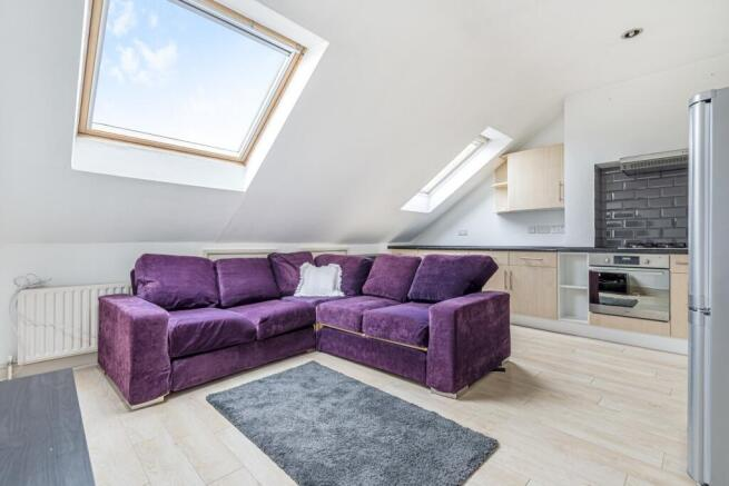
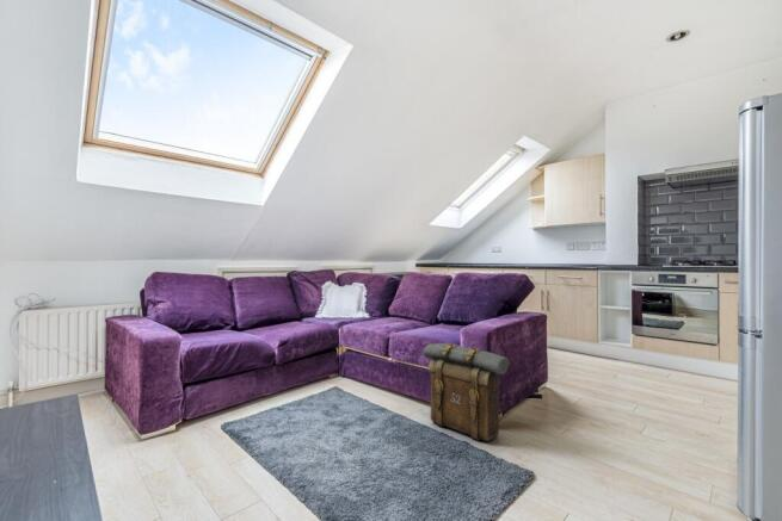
+ backpack (462, 386)
